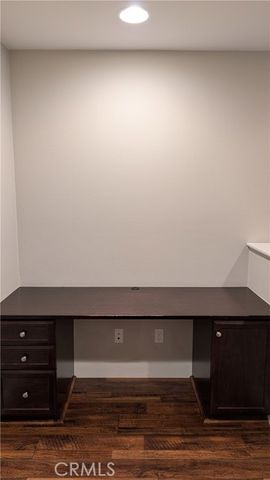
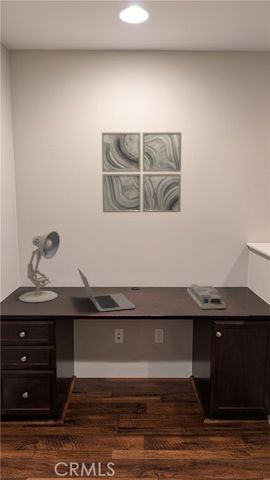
+ laptop (108, 294)
+ wall art (140, 171)
+ desk lamp (38, 264)
+ desk organizer (204, 293)
